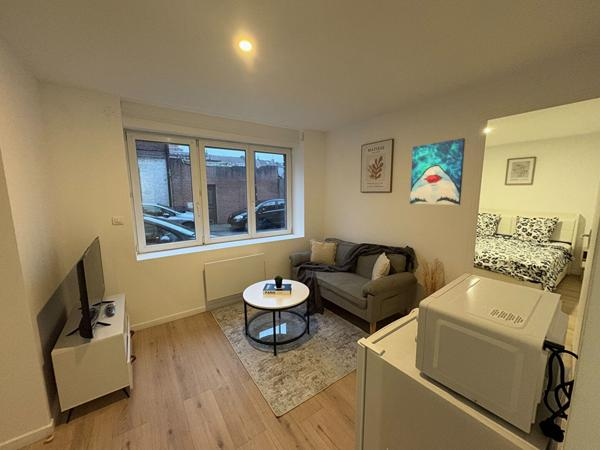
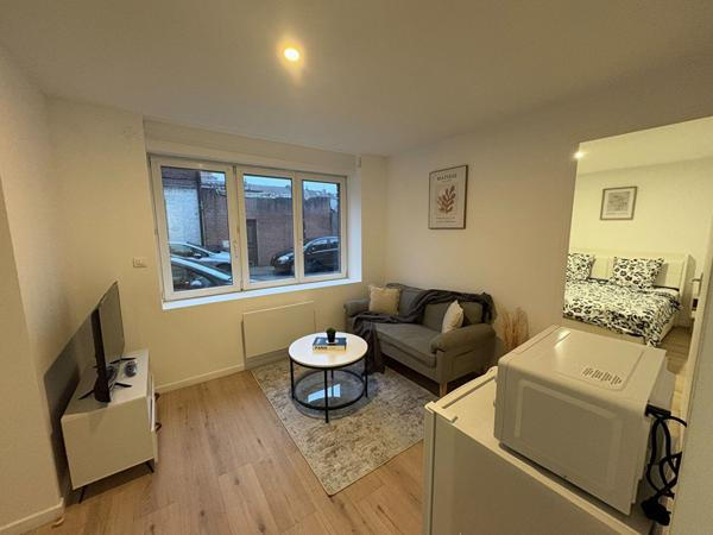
- wall art (435, 174)
